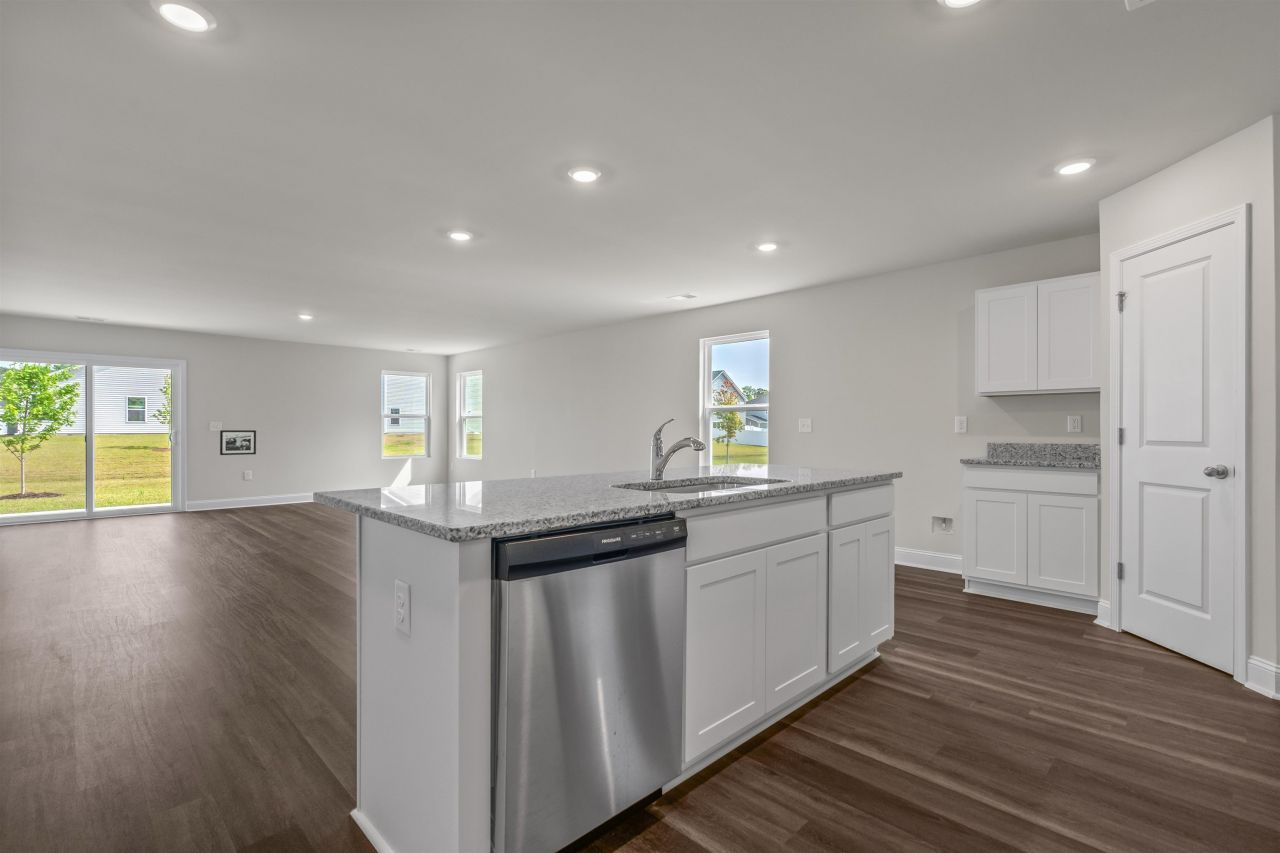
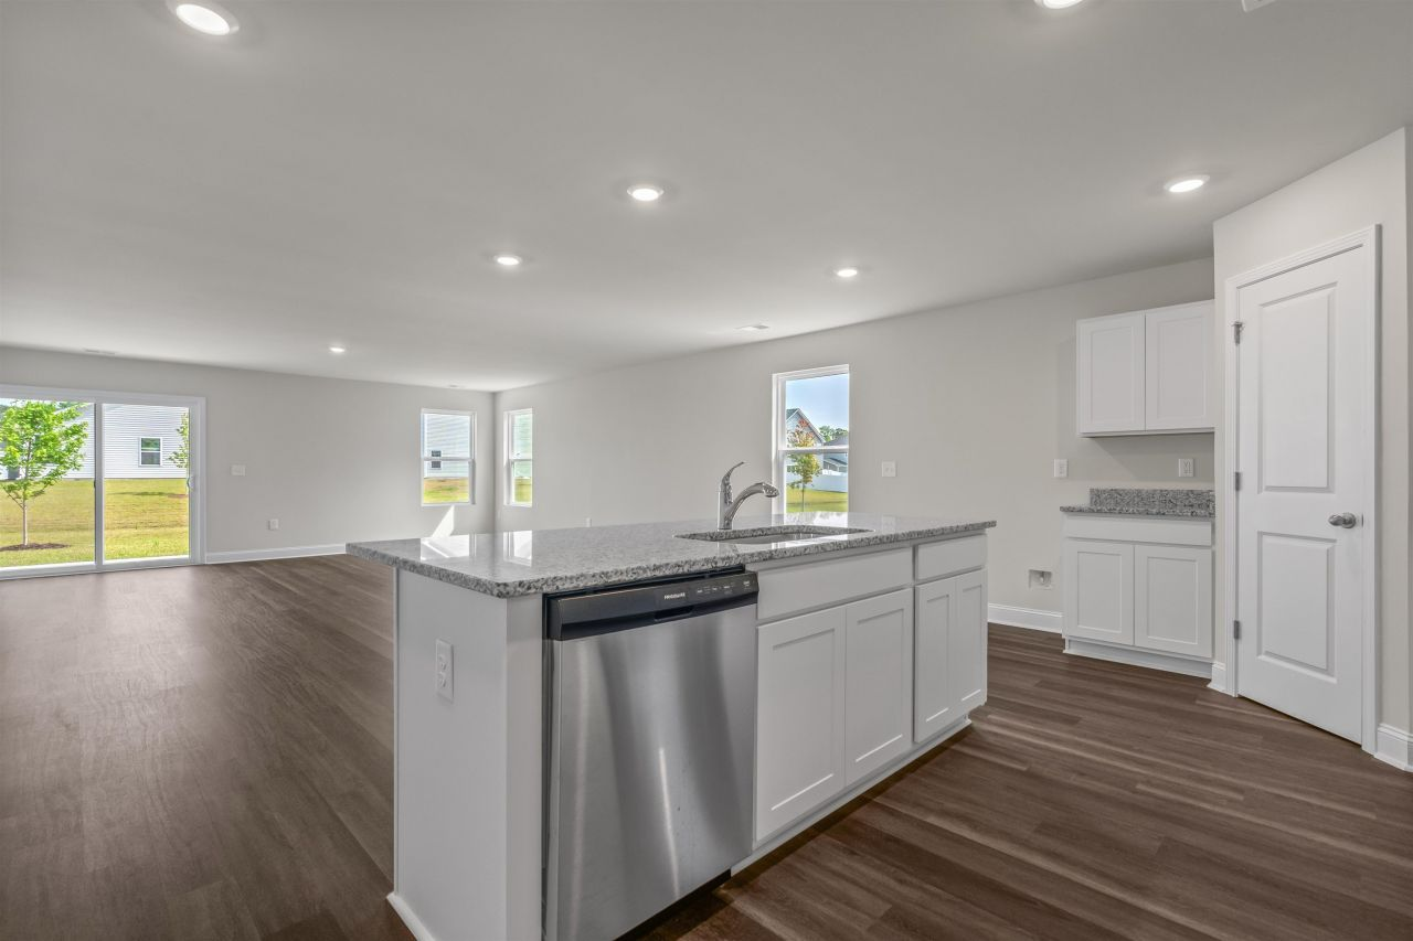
- picture frame (238, 442)
